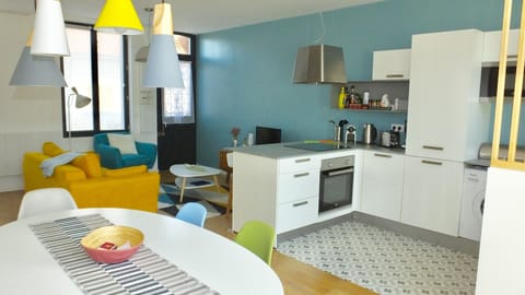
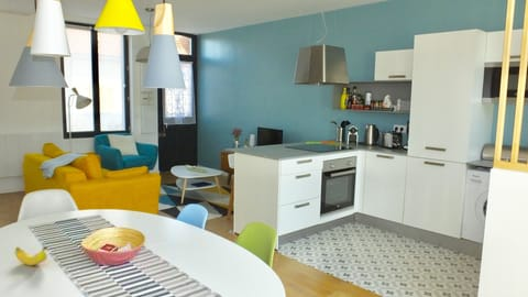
+ banana (31, 255)
